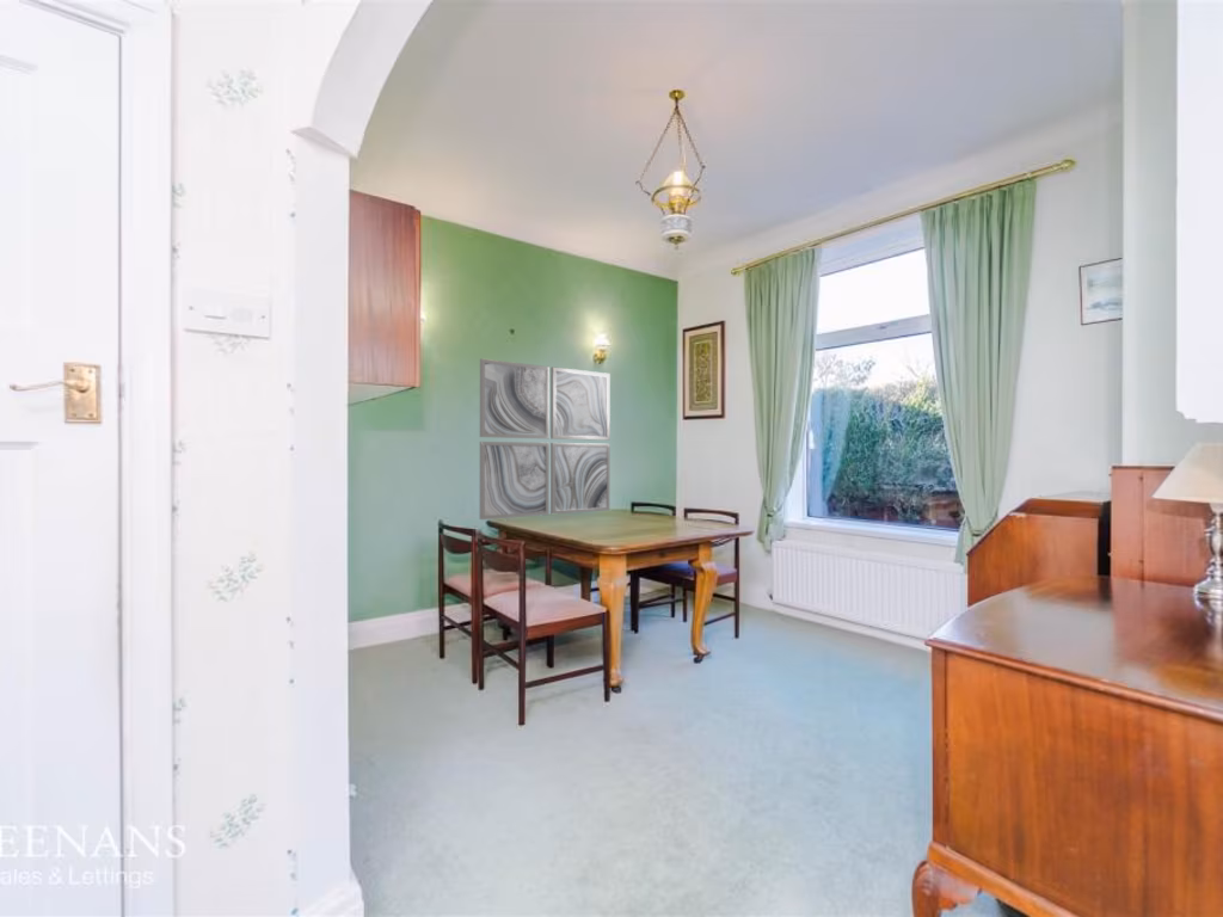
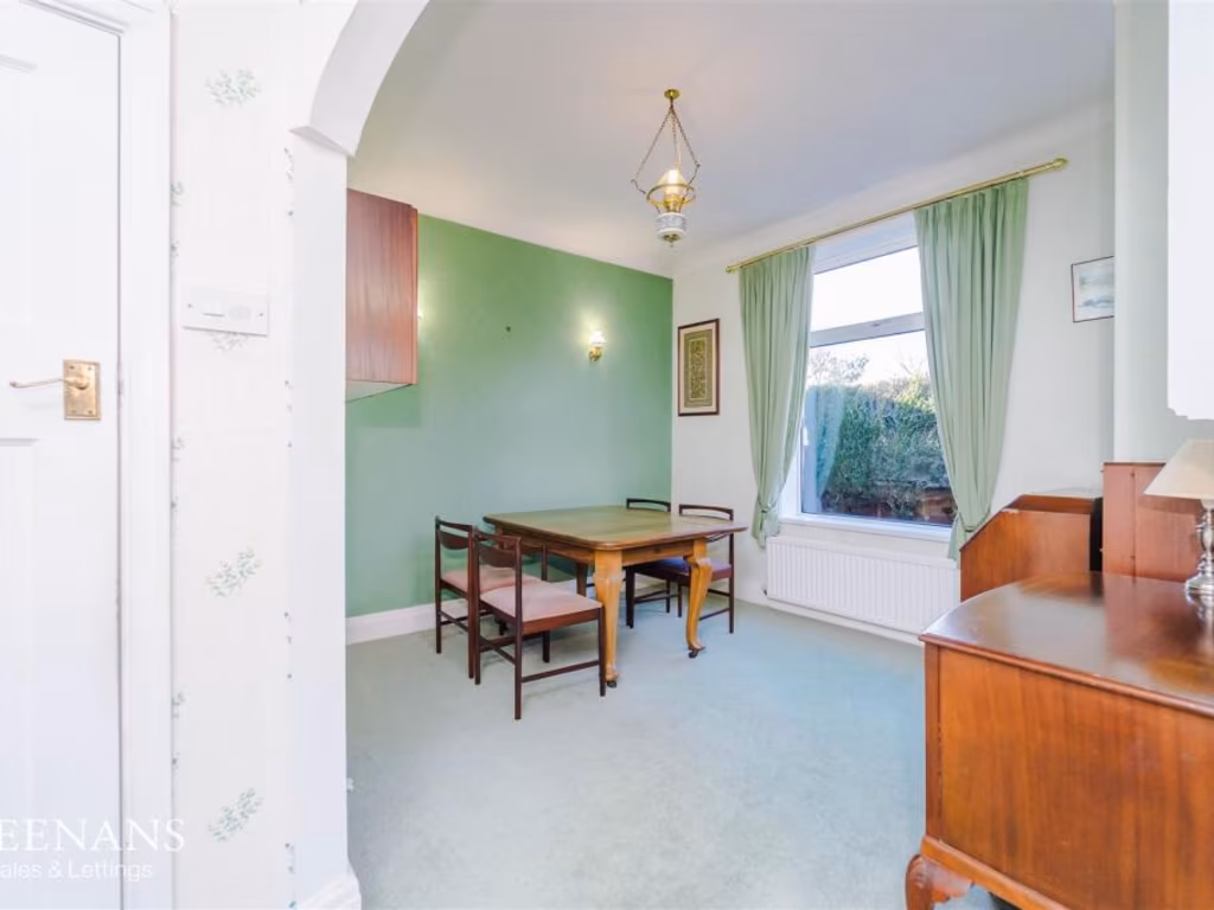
- wall art (551, 438)
